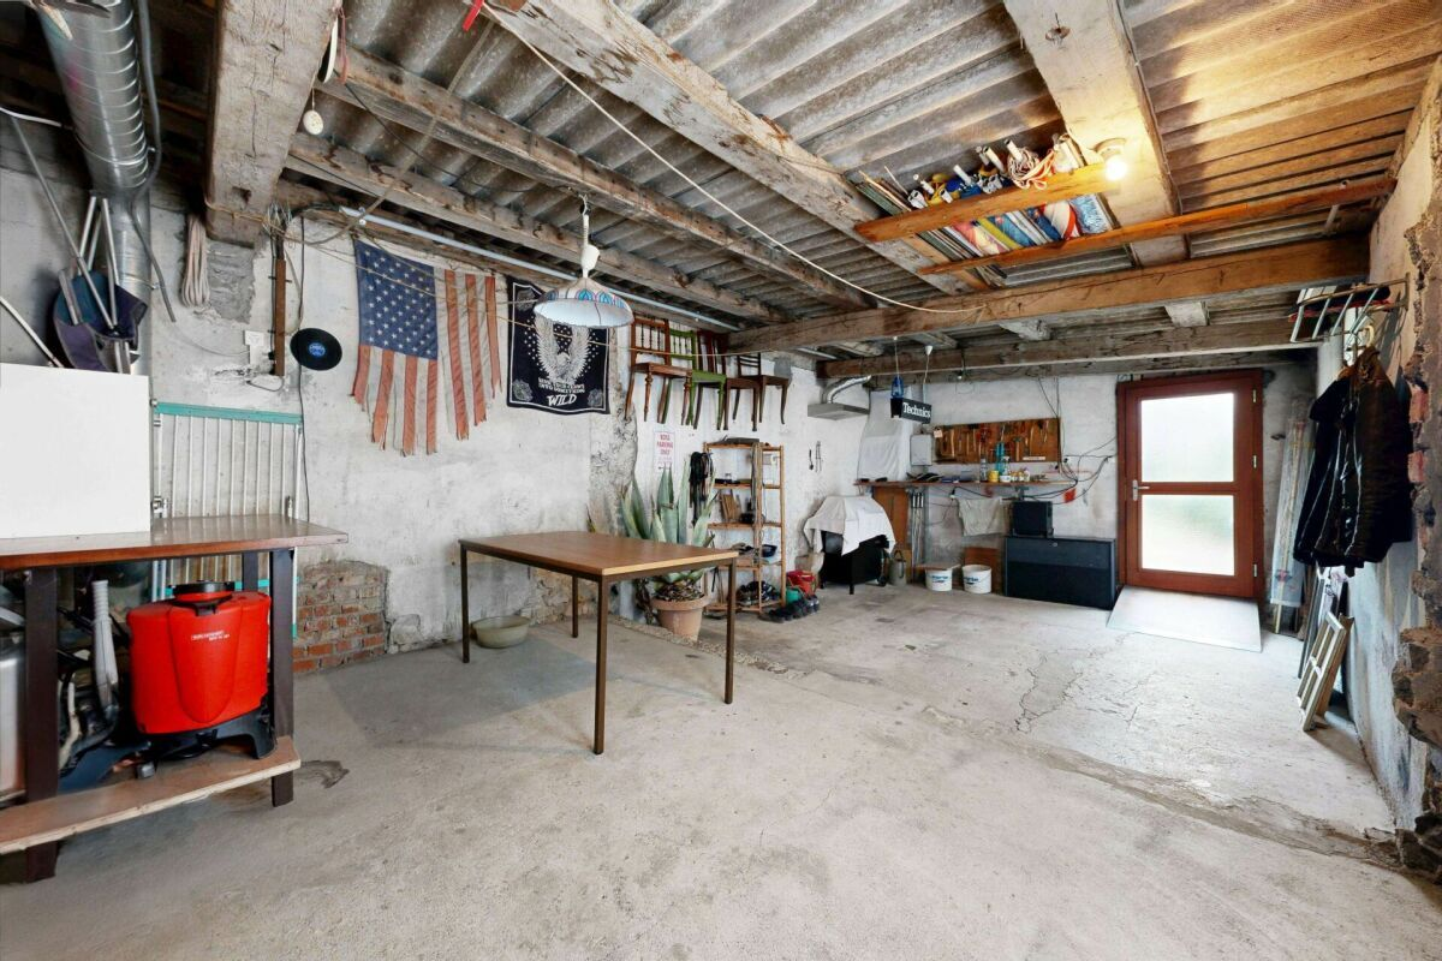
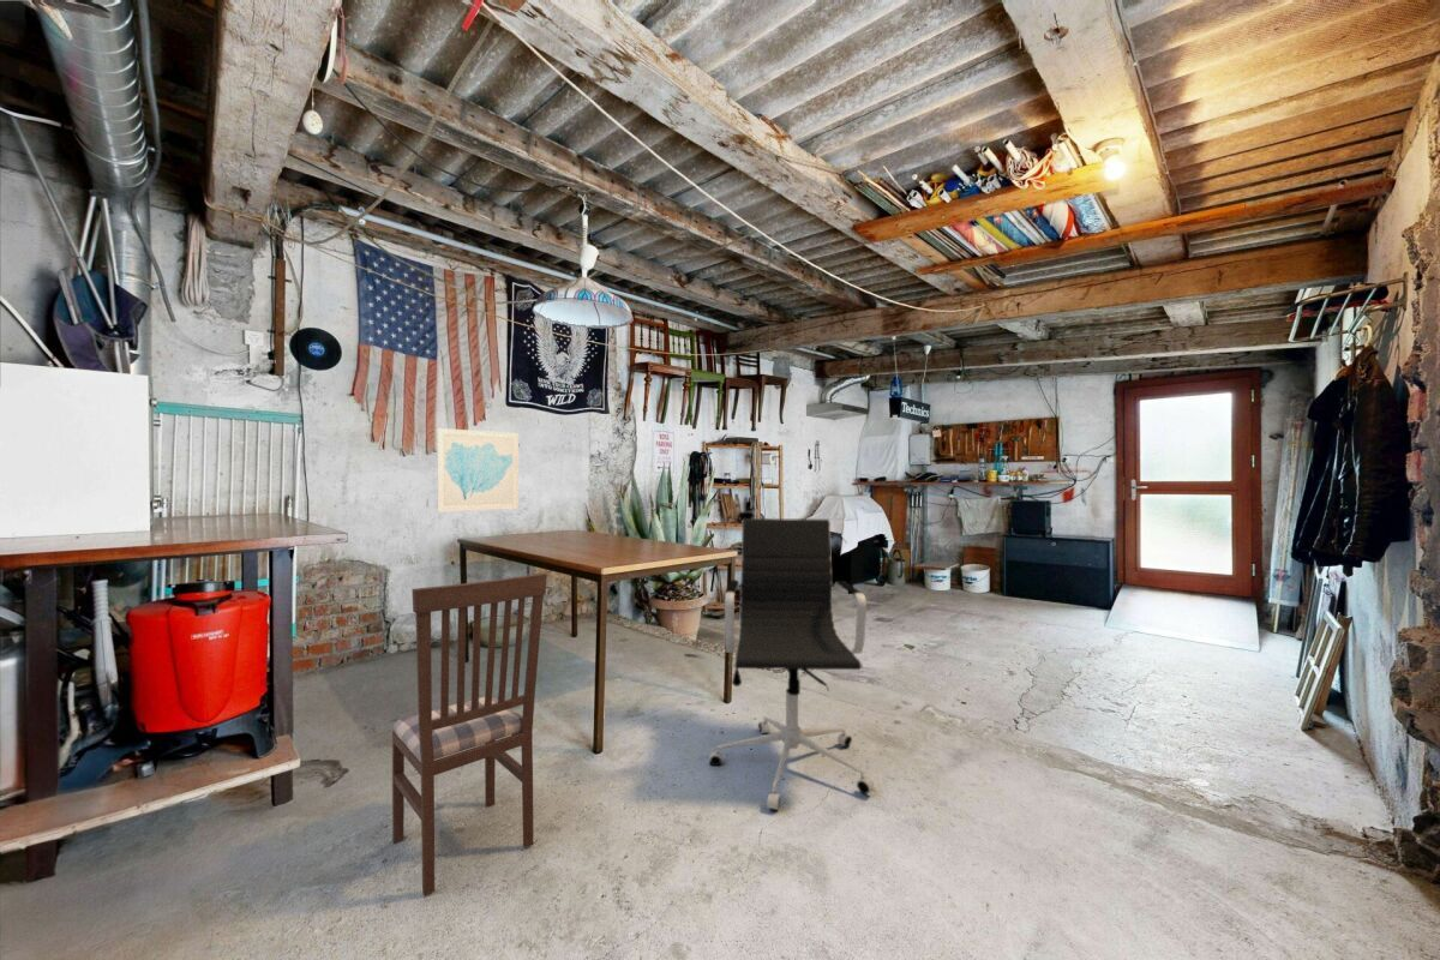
+ wall art (479, 470)
+ dining chair (464, 710)
+ office chair (785, 644)
